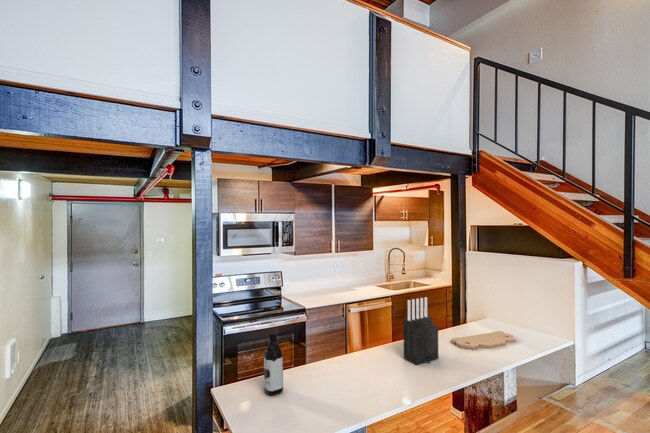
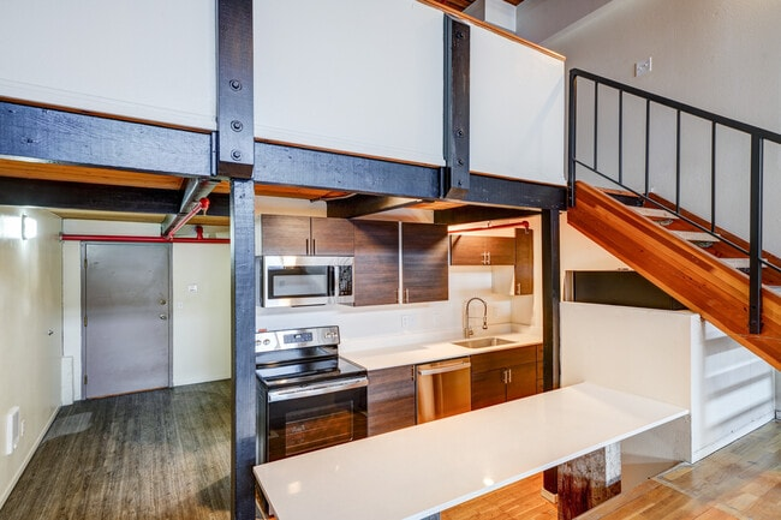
- knife block (422, 329)
- cutting board (486, 340)
- water bottle (273, 362)
